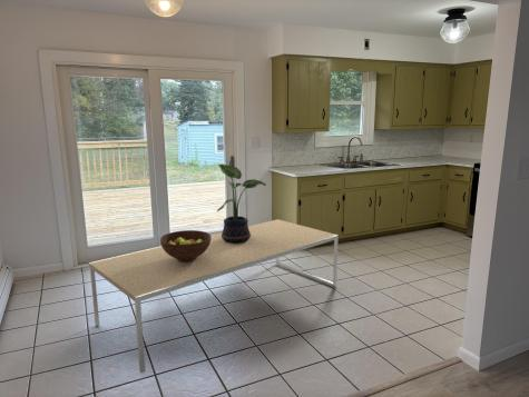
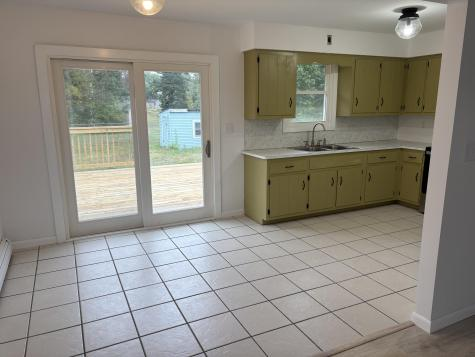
- dining table (225, 274)
- potted plant (238, 202)
- fruit bowl (186, 247)
